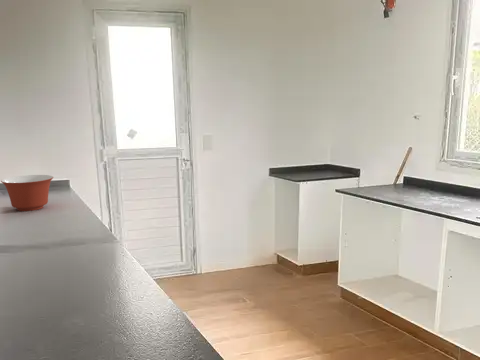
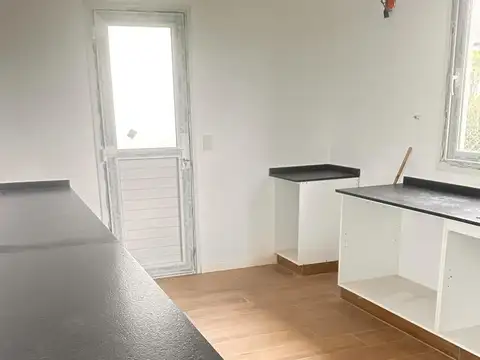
- mixing bowl (29, 193)
